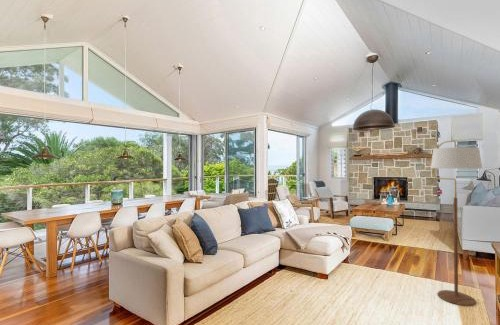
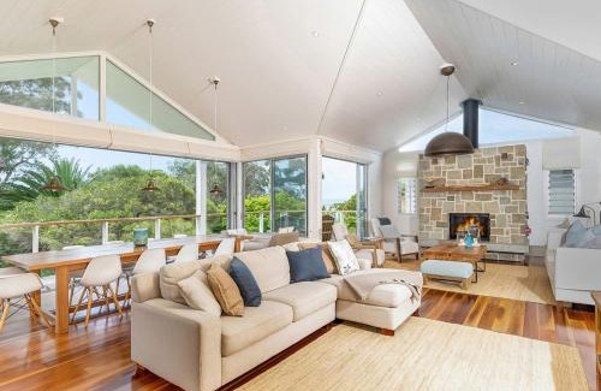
- floor lamp (454, 218)
